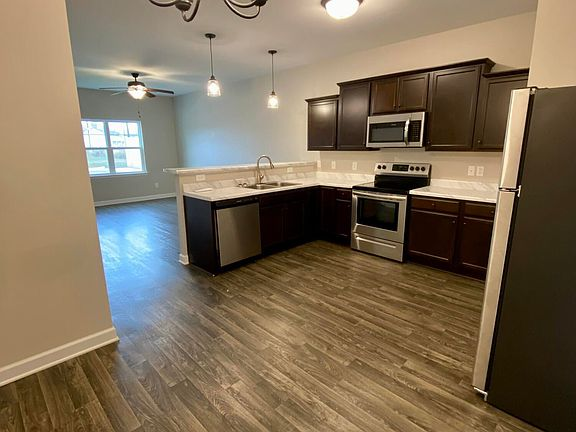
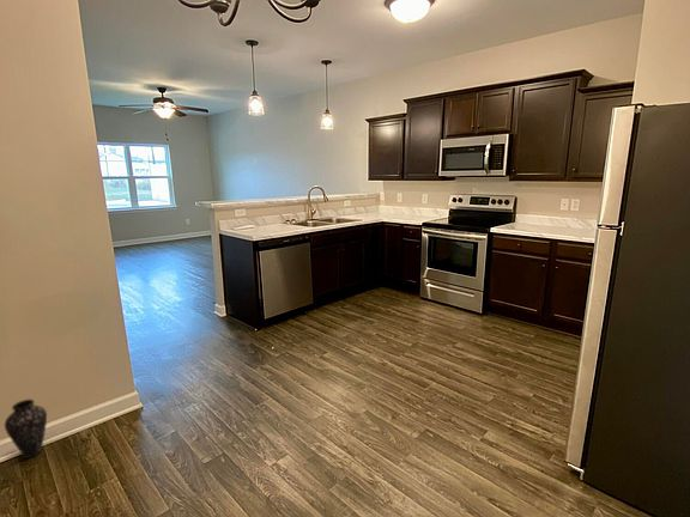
+ vase (28, 428)
